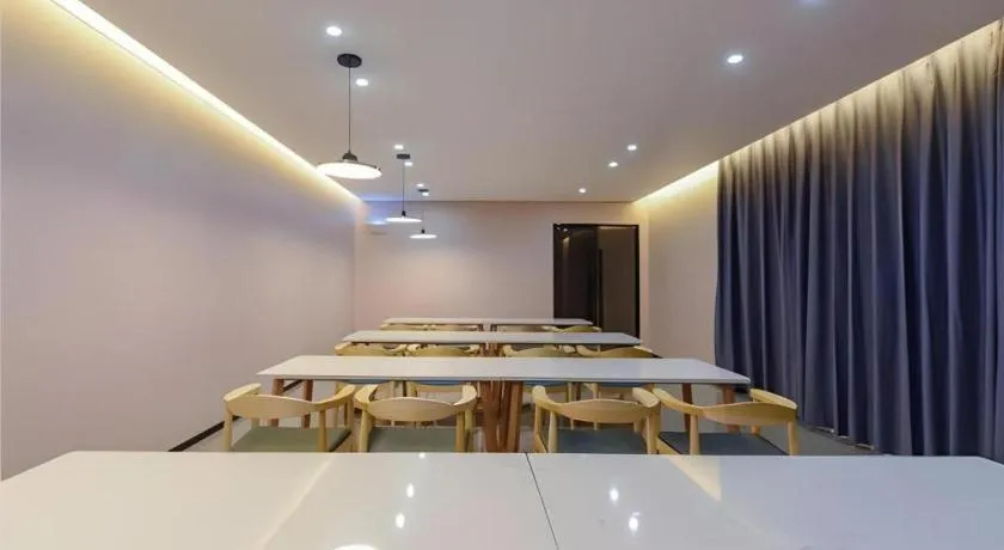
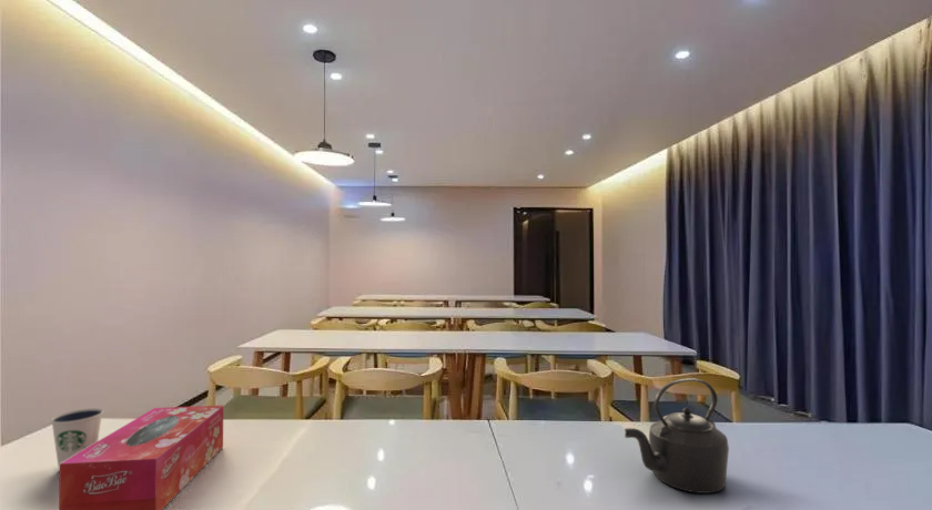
+ kettle (672, 430)
+ tissue box (154, 453)
+ dixie cup (77, 440)
